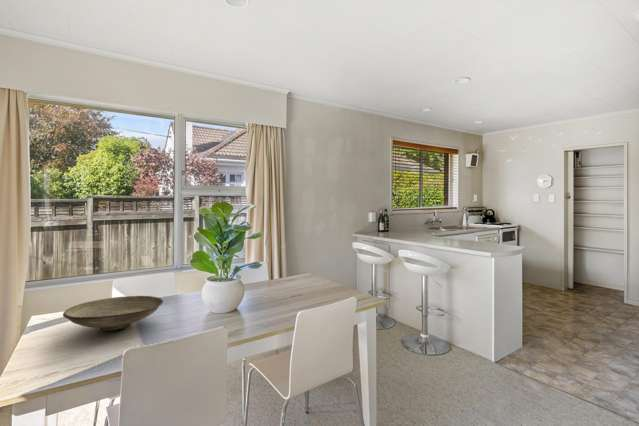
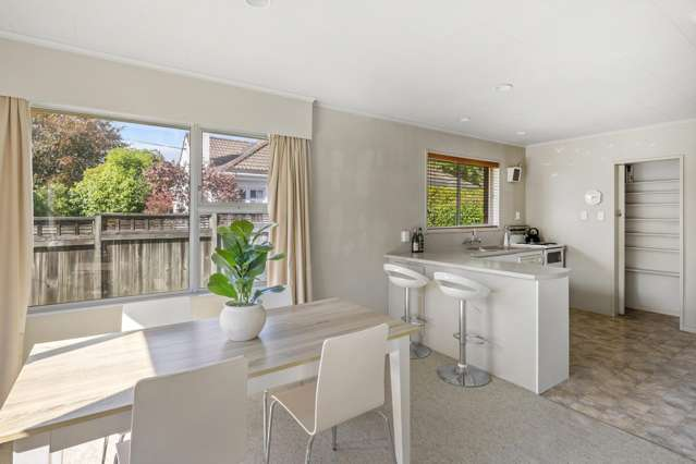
- decorative bowl (116, 315)
